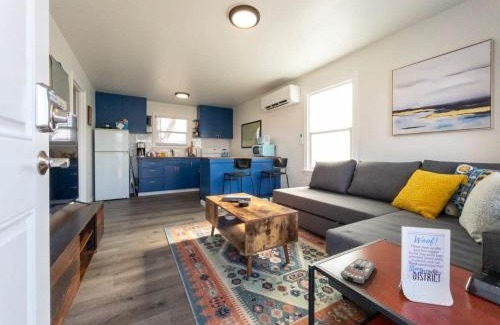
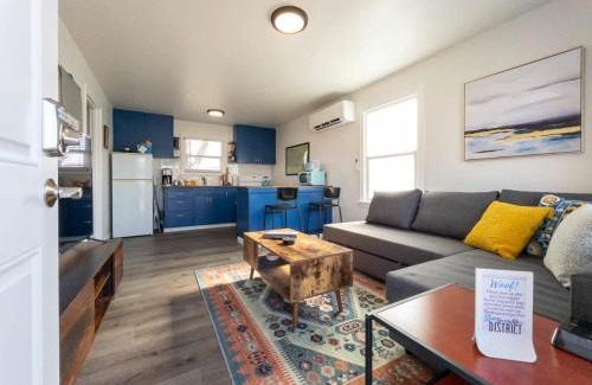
- remote control (359, 269)
